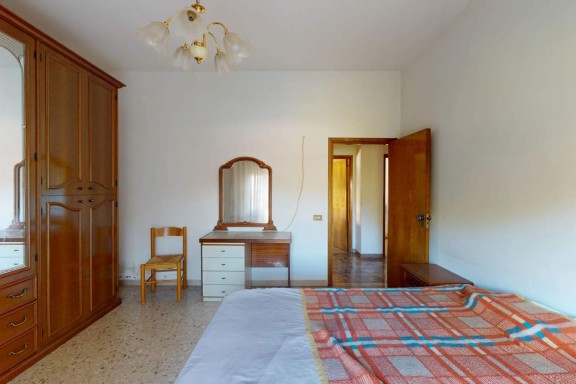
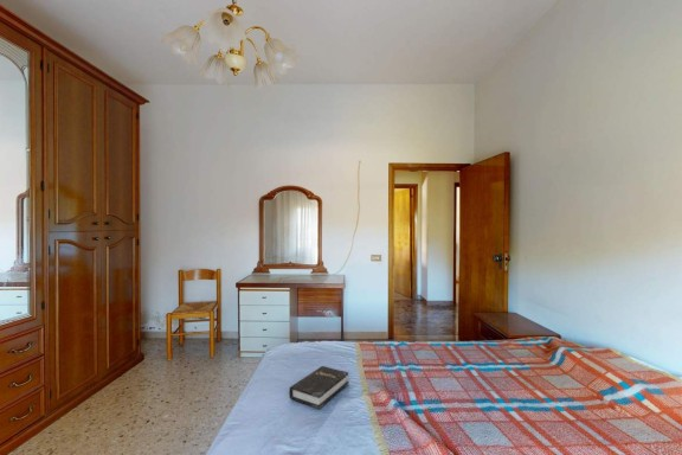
+ hardback book (320, 384)
